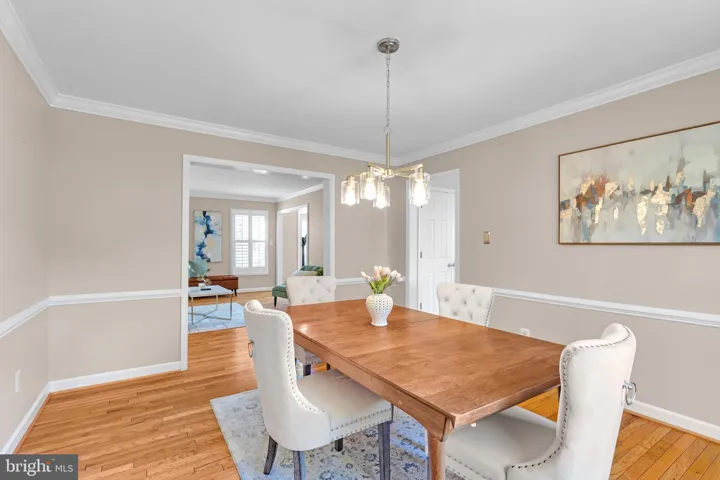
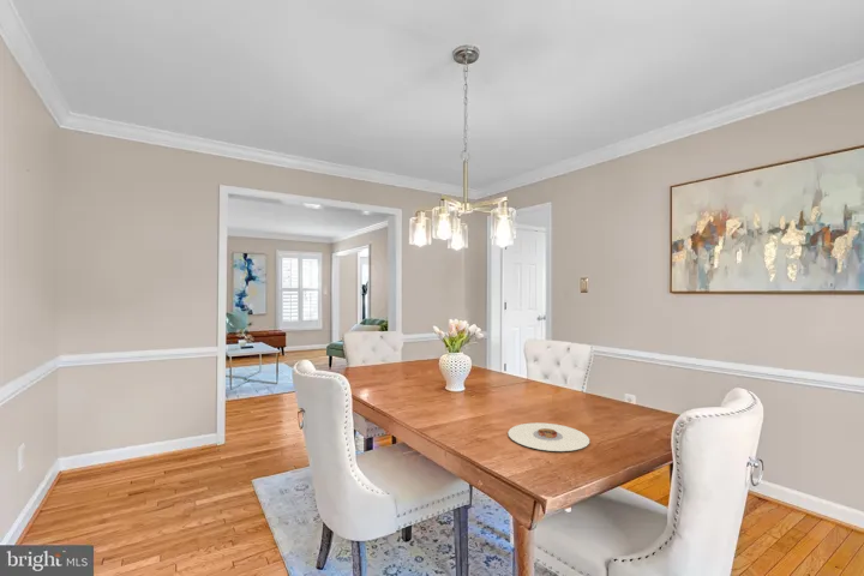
+ plate (547, 433)
